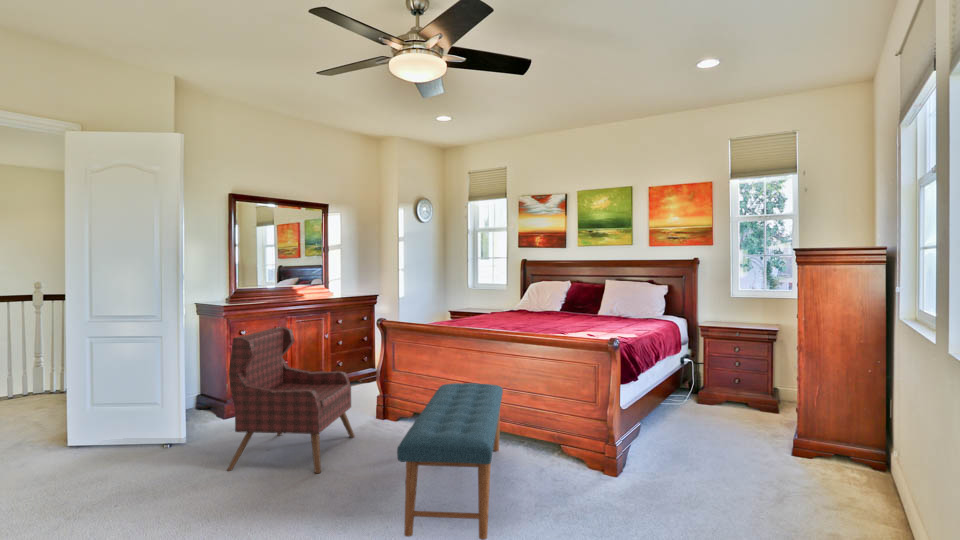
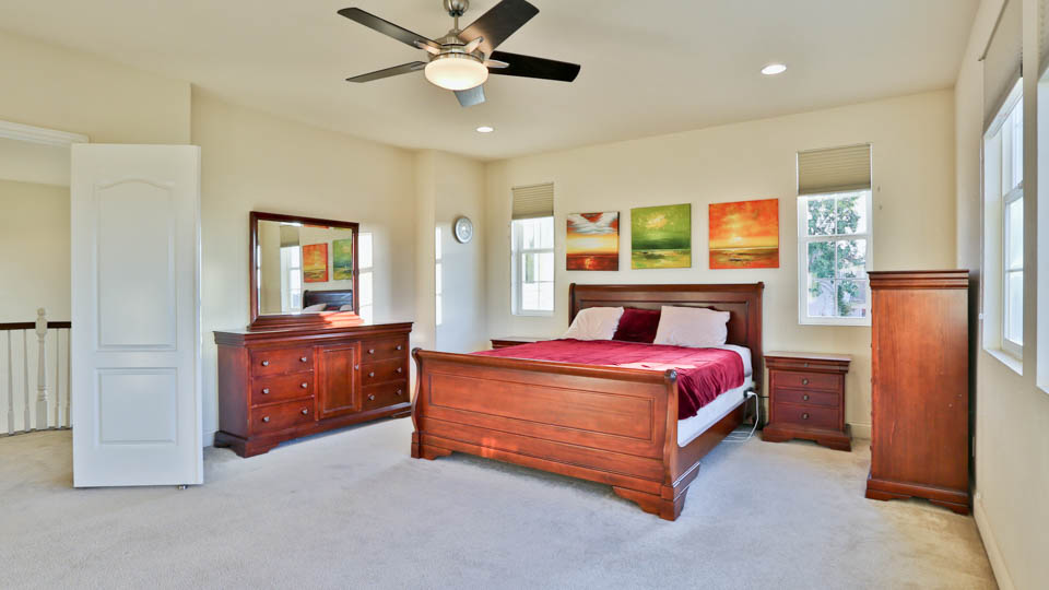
- bench (460, 444)
- armchair (296, 392)
